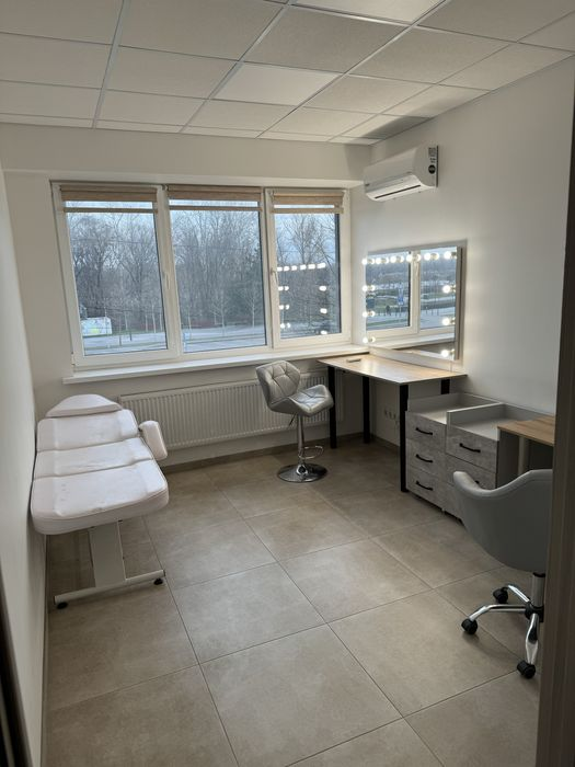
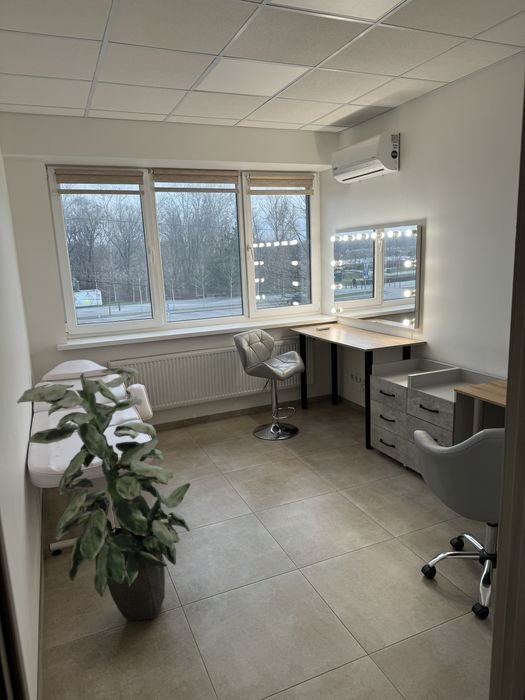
+ indoor plant (118, 498)
